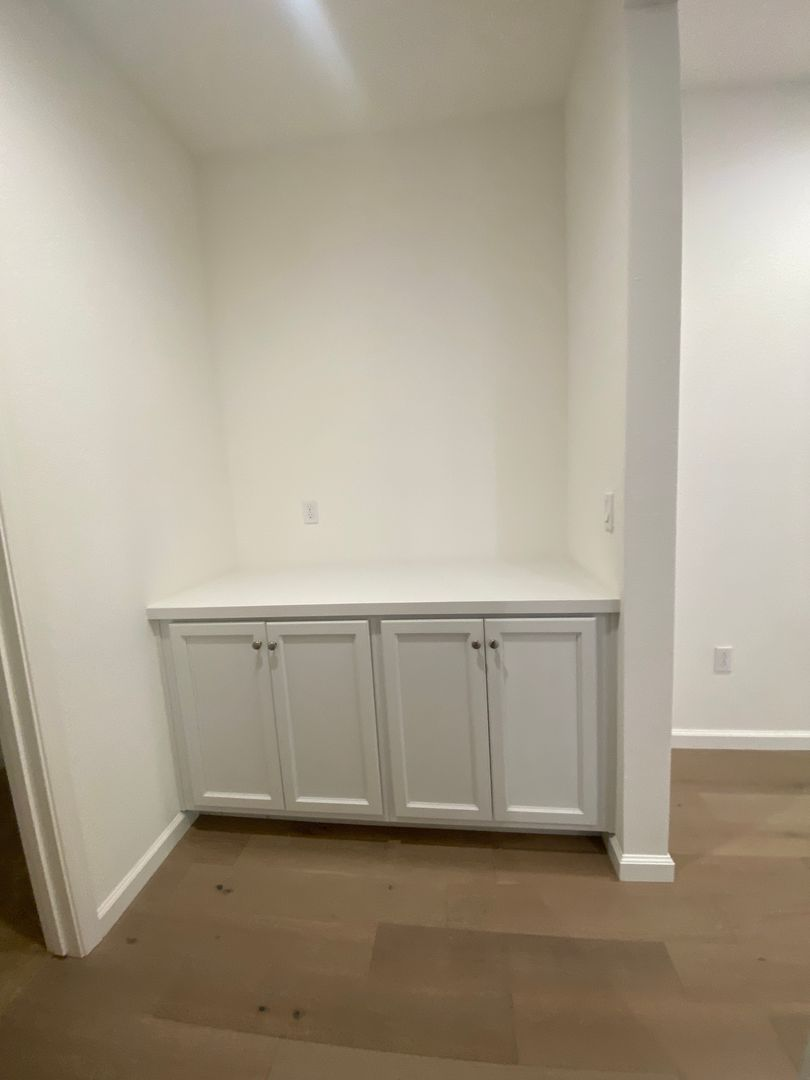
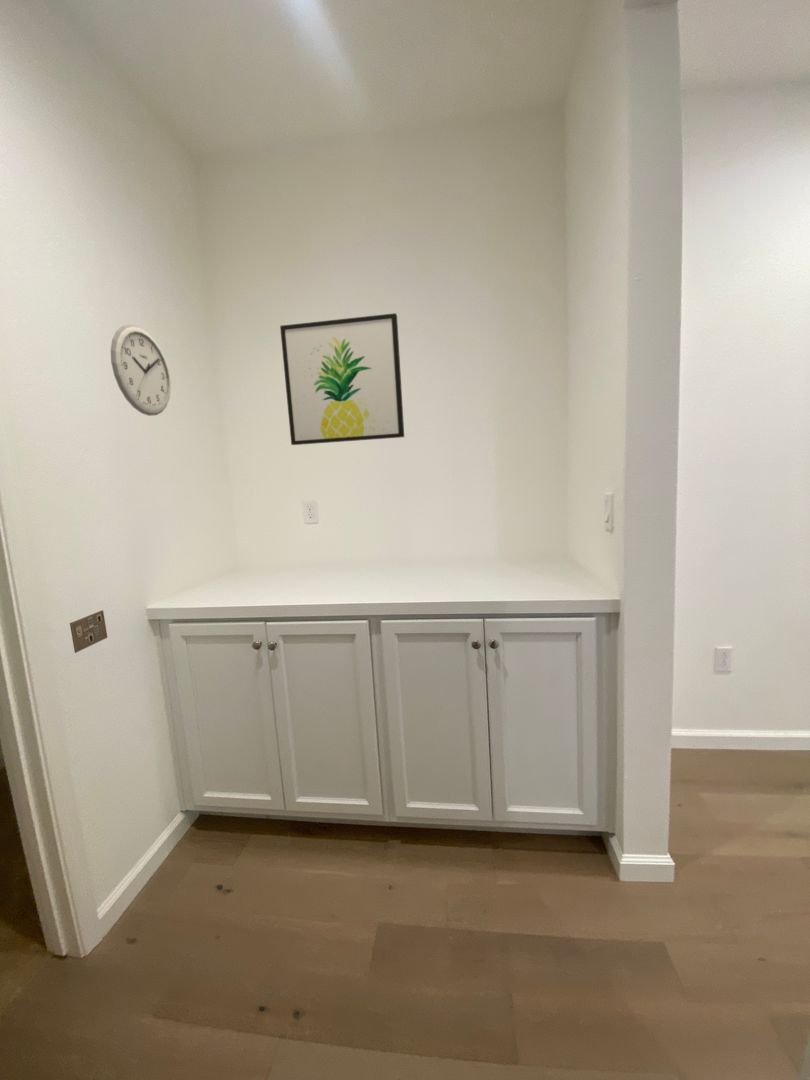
+ wall art (342, 381)
+ framed print (89, 630)
+ wall clock (144, 371)
